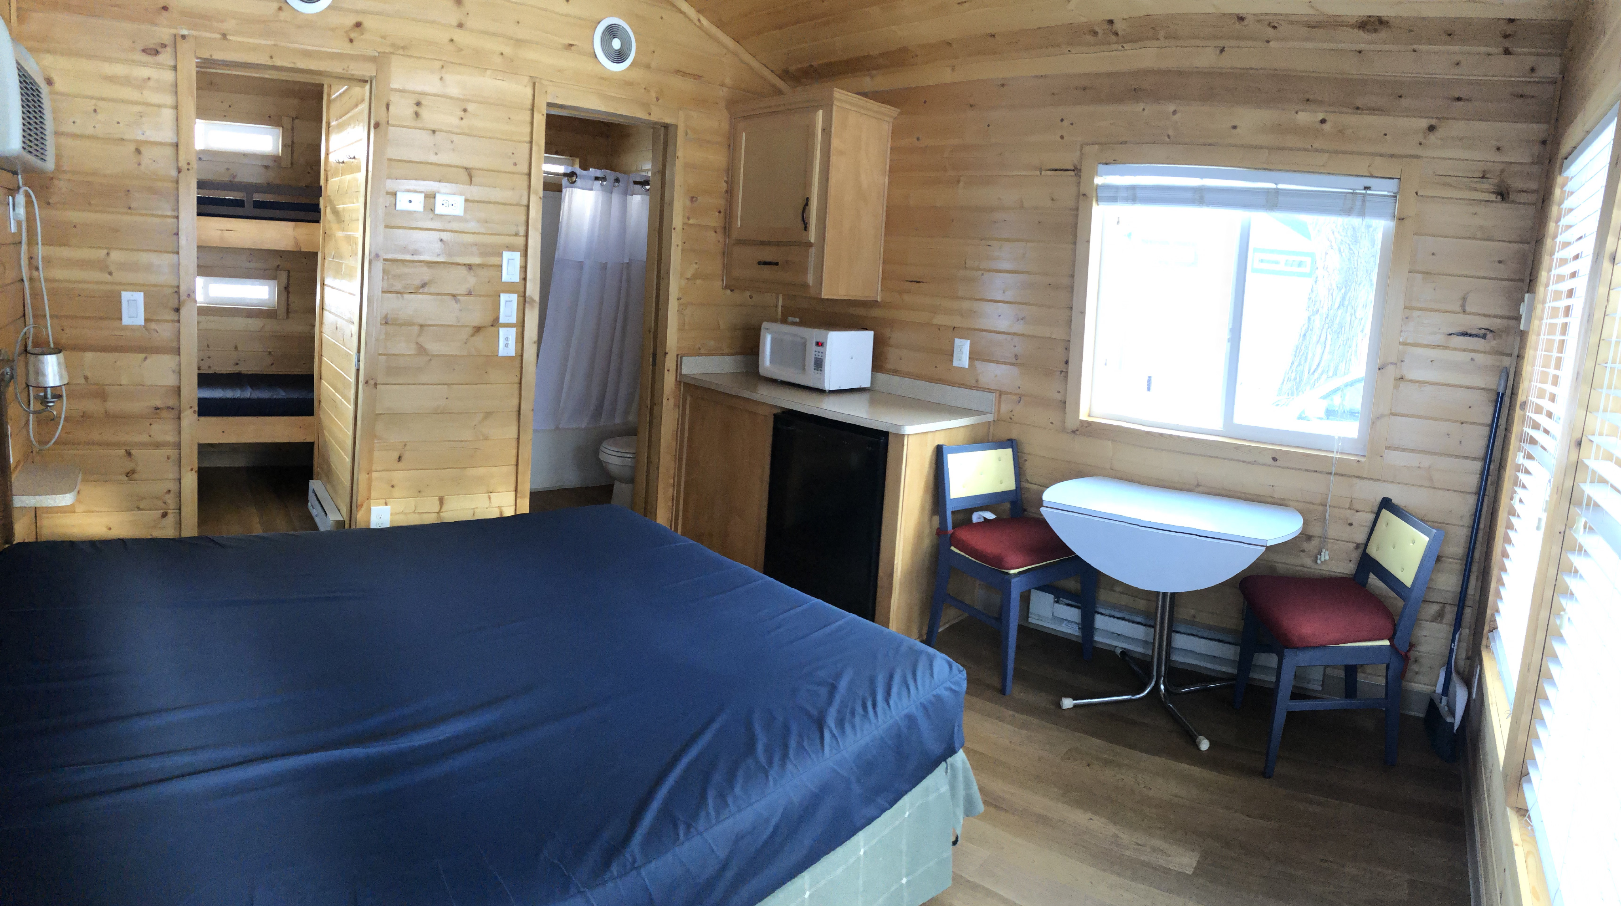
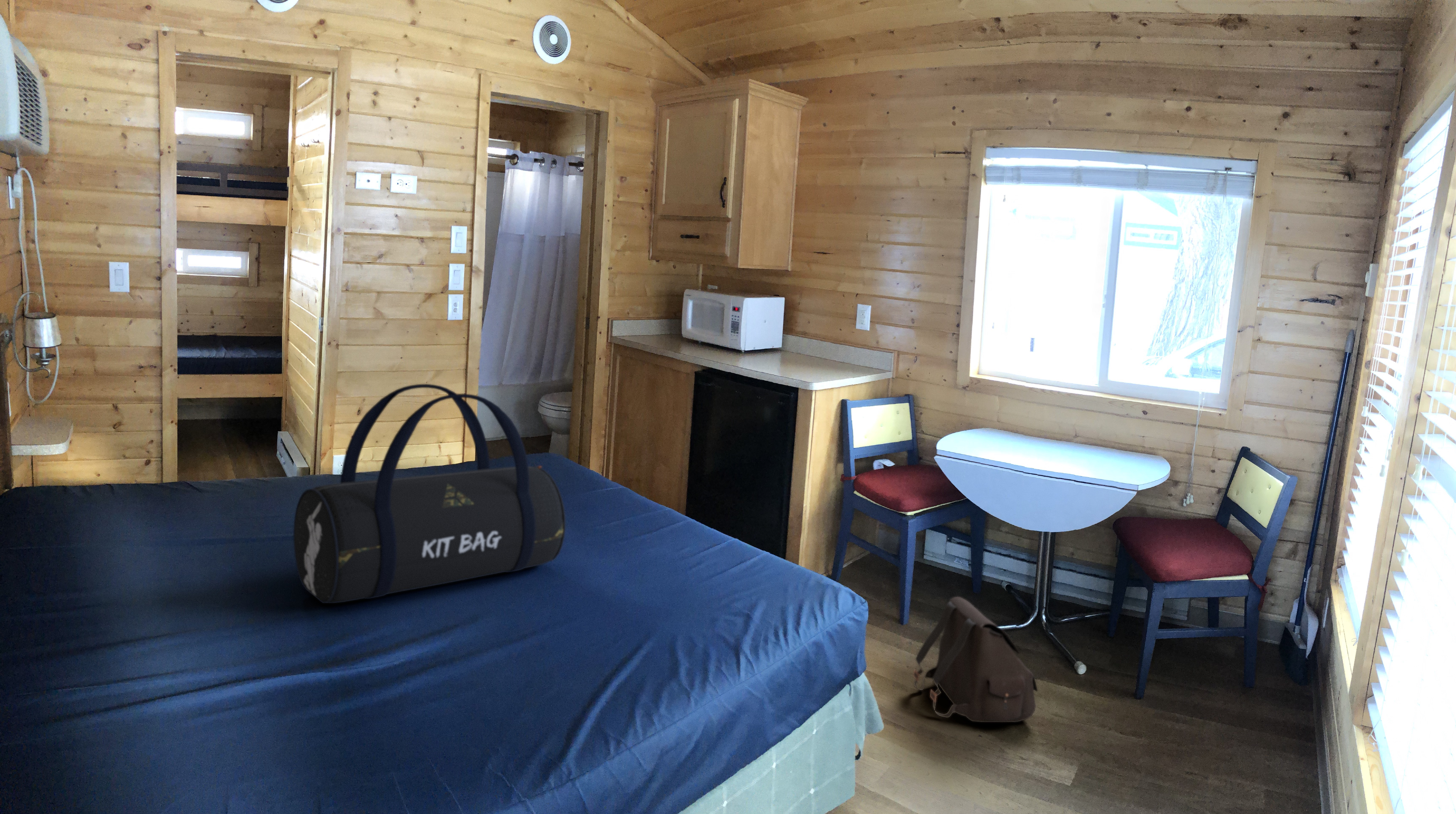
+ duffel bag (437, 484)
+ satchel (974, 657)
